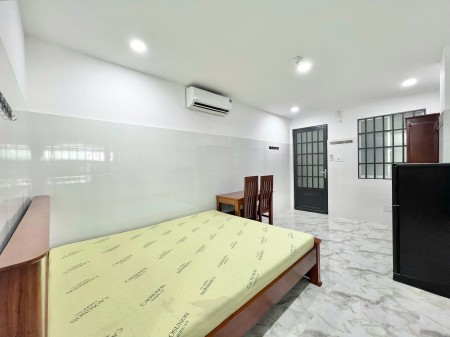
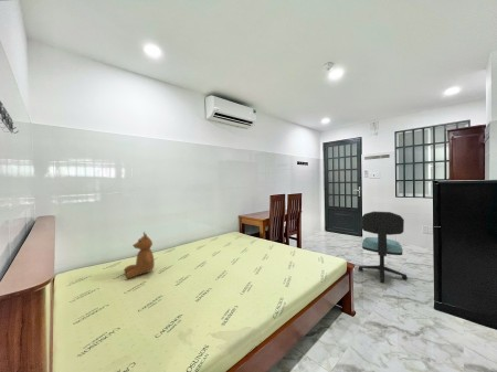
+ office chair (381, 242)
+ teddy bear (139, 253)
